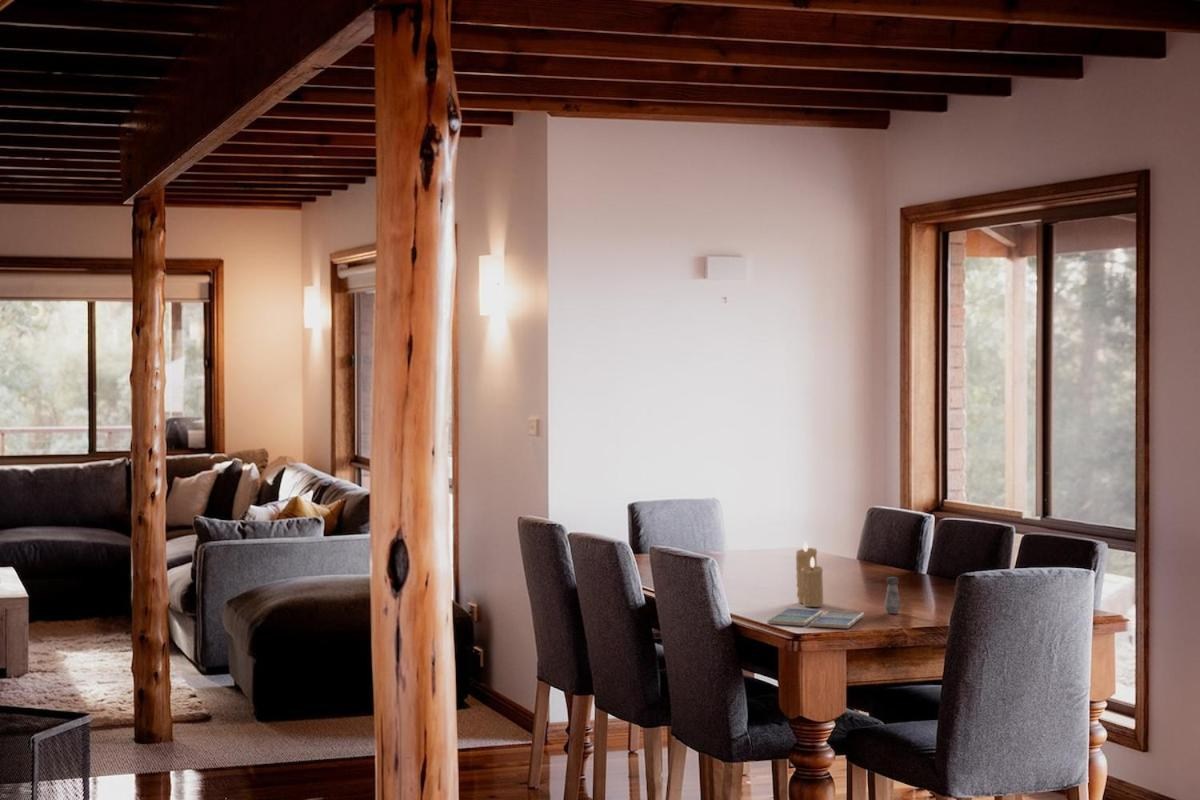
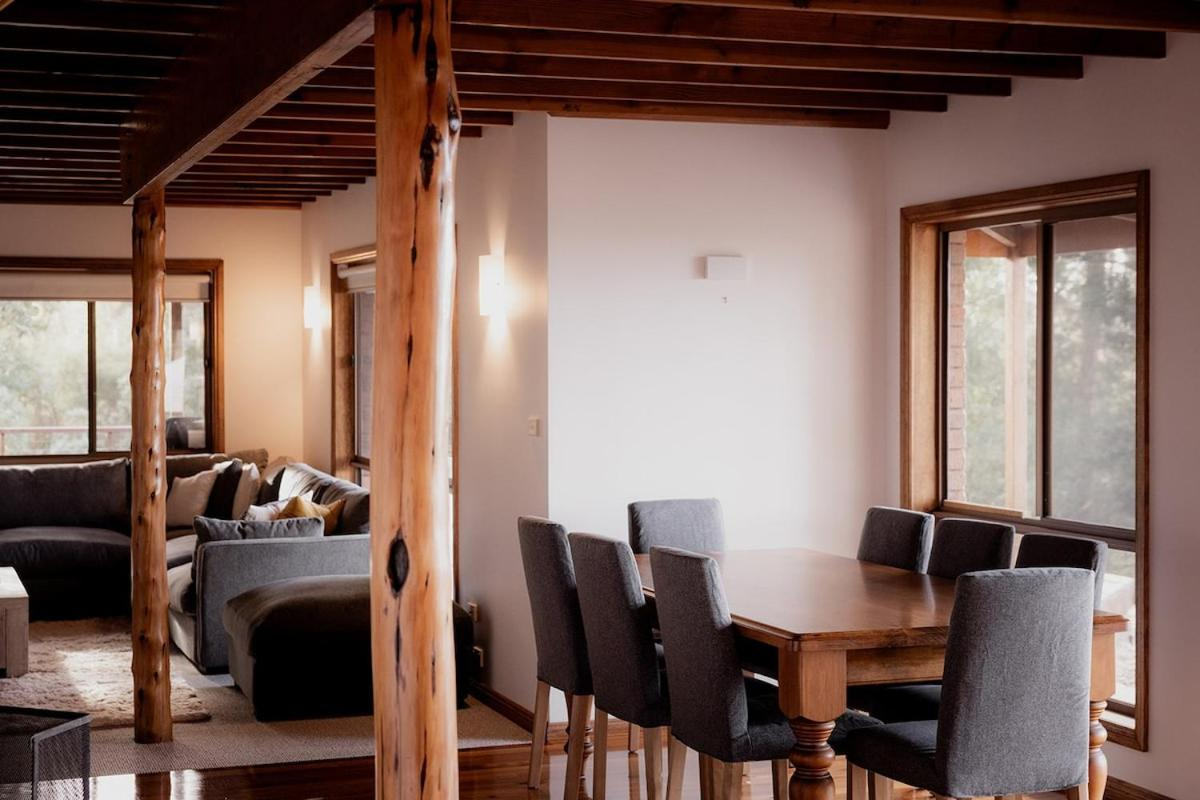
- drink coaster (816, 618)
- candle (809, 573)
- salt shaker (892, 594)
